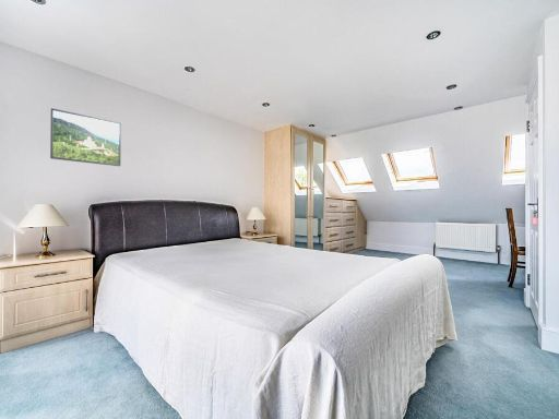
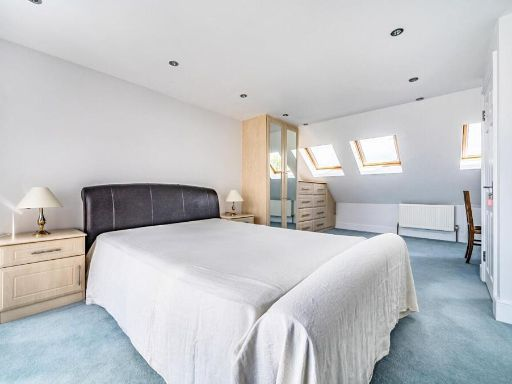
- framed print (87, 139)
